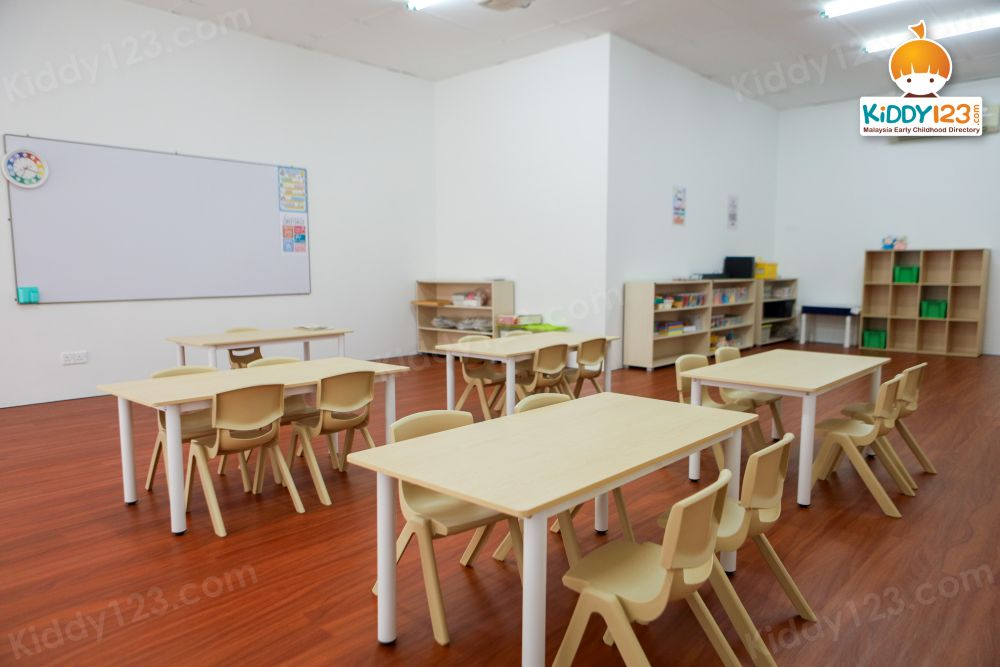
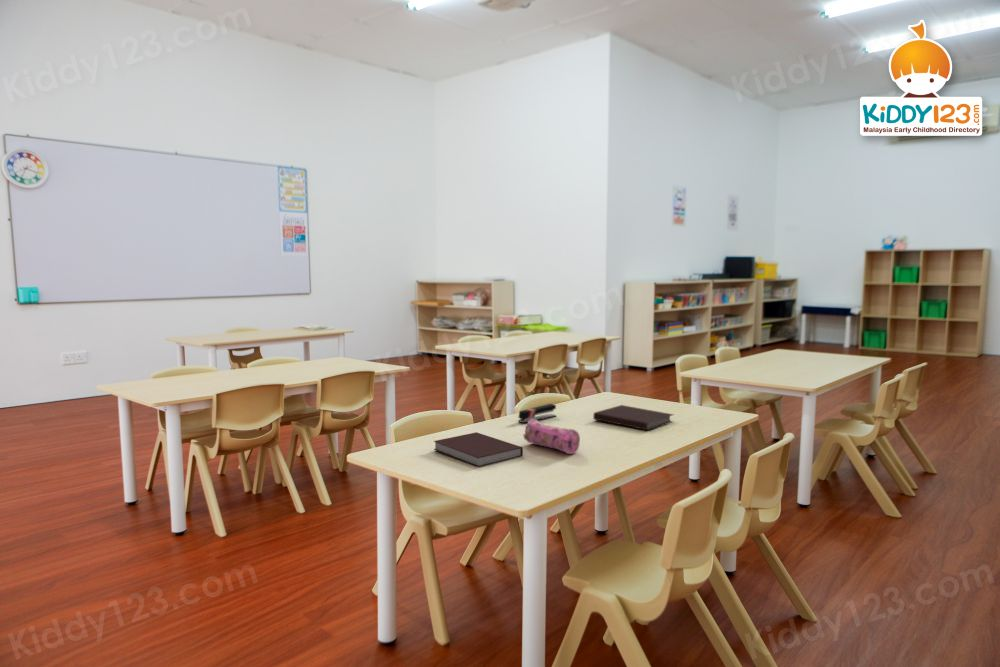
+ pencil case (551, 436)
+ stapler (537, 413)
+ notebook (477, 448)
+ notebook (633, 417)
